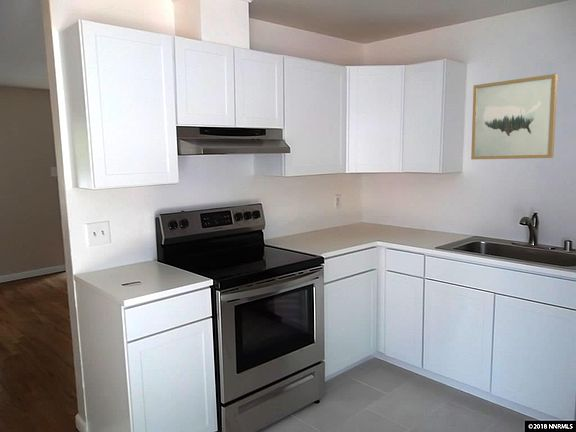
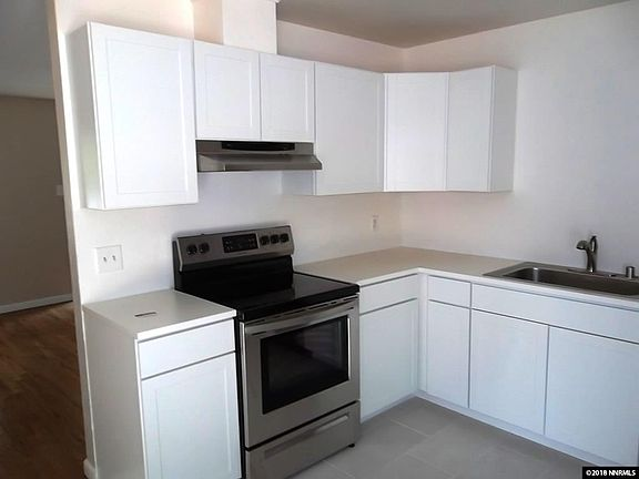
- wall art (511, 119)
